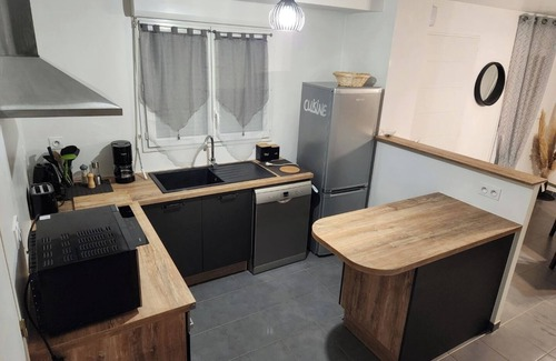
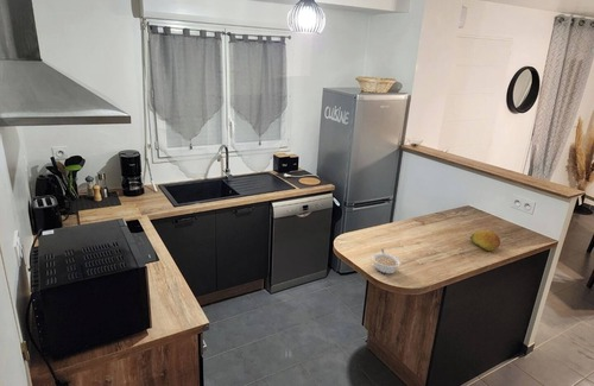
+ fruit (486, 239)
+ legume (385, 262)
